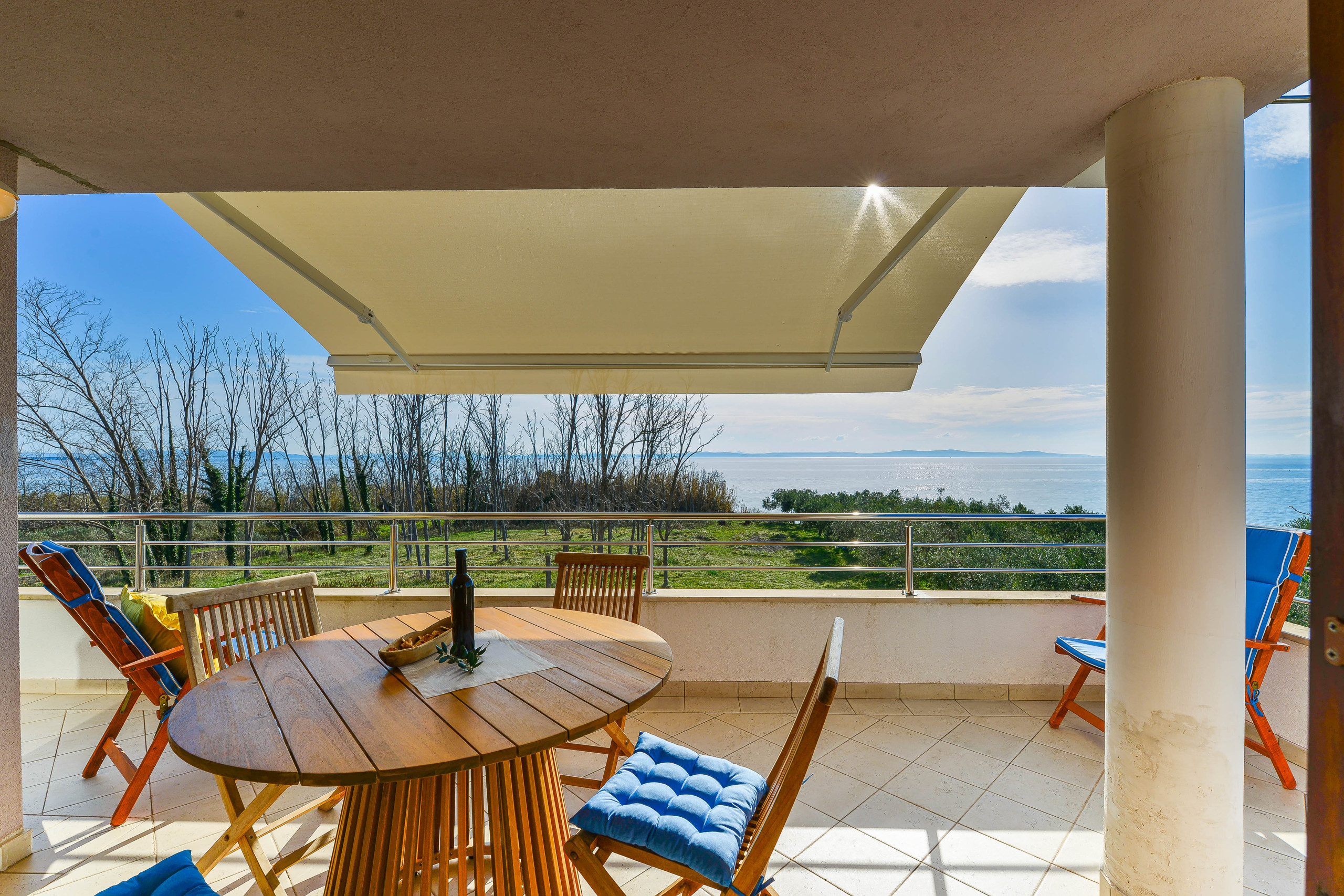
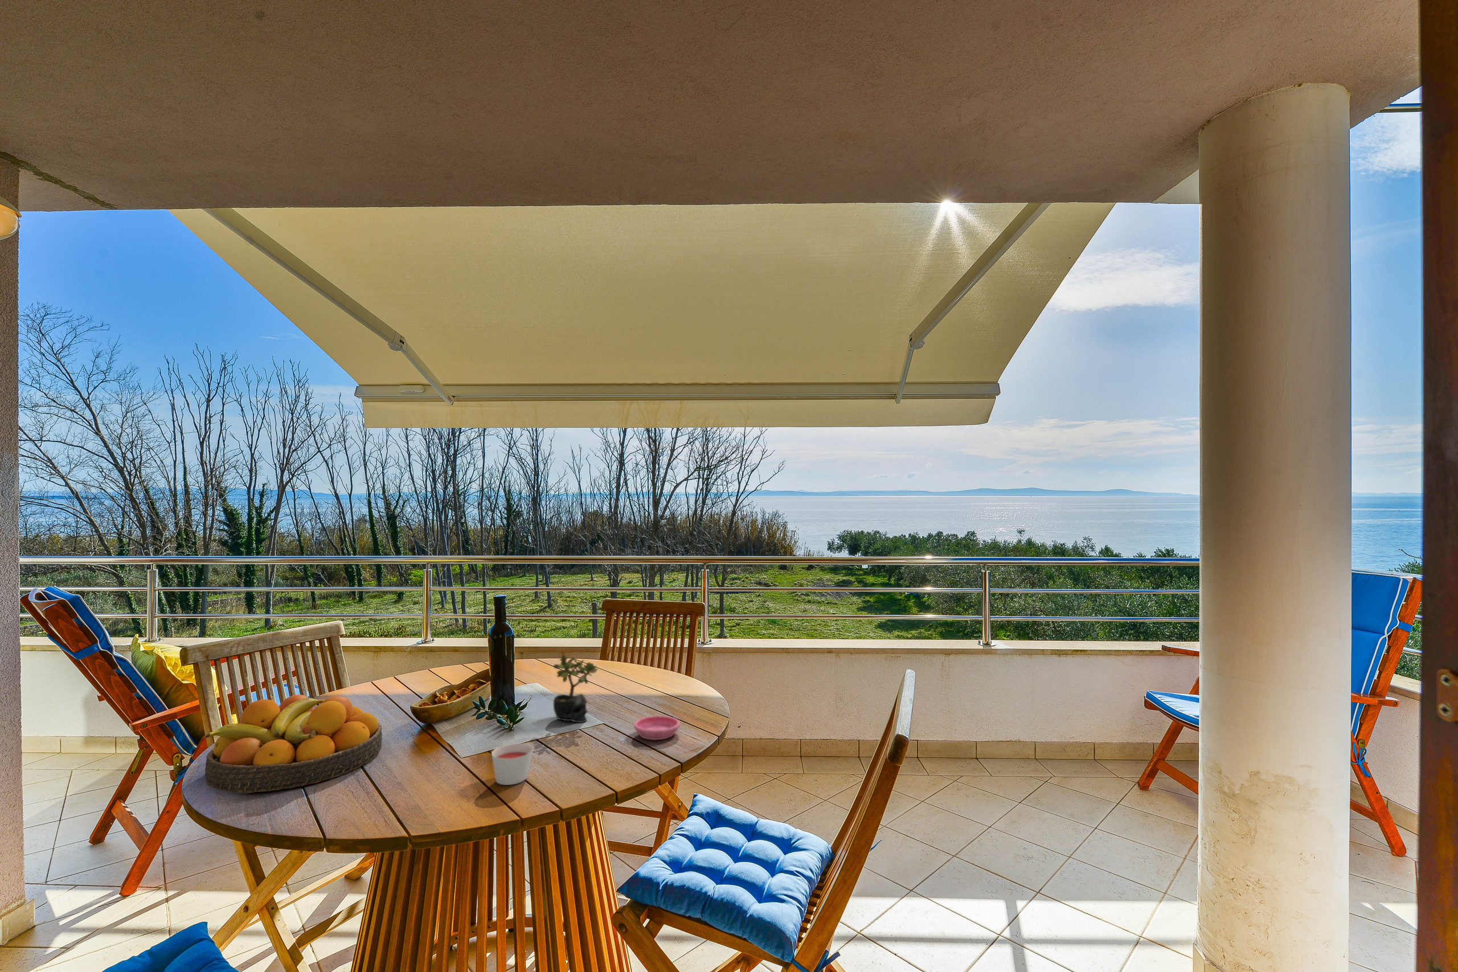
+ fruit bowl (300, 729)
+ candle (512, 765)
+ saucer (656, 728)
+ succulent plant (573, 688)
